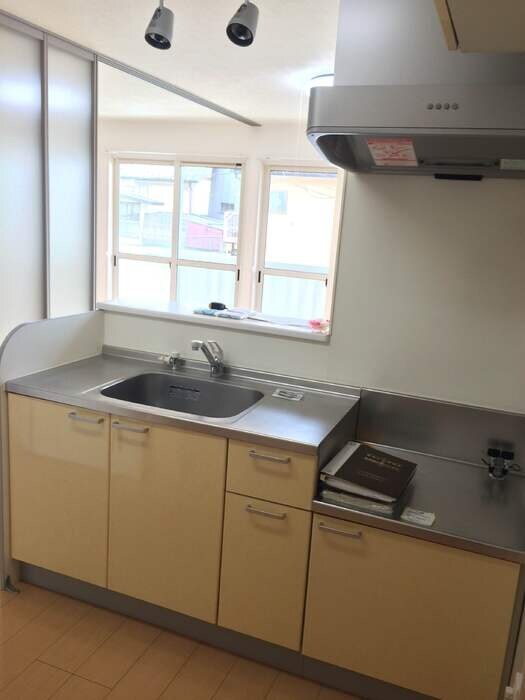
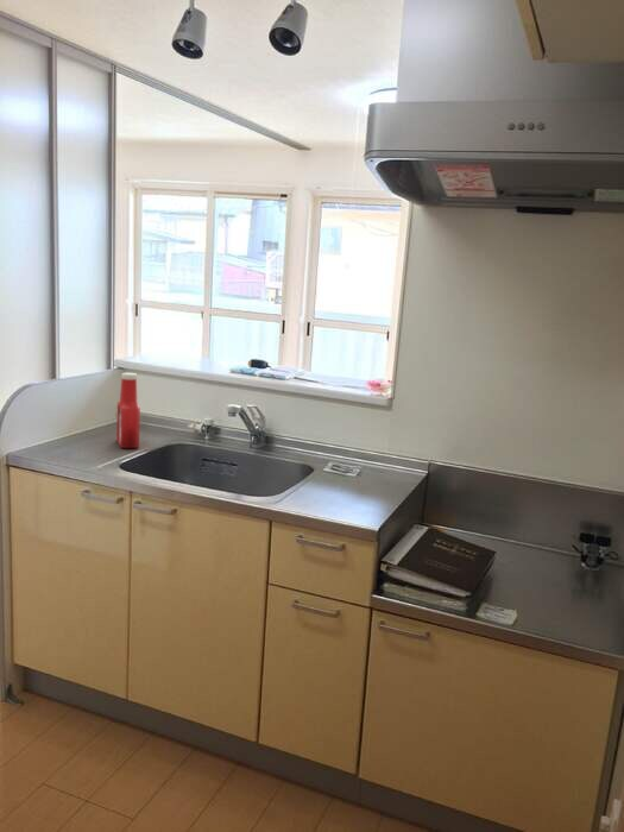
+ soap bottle (128, 409)
